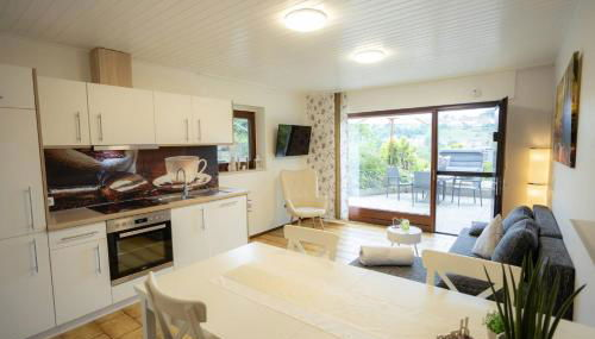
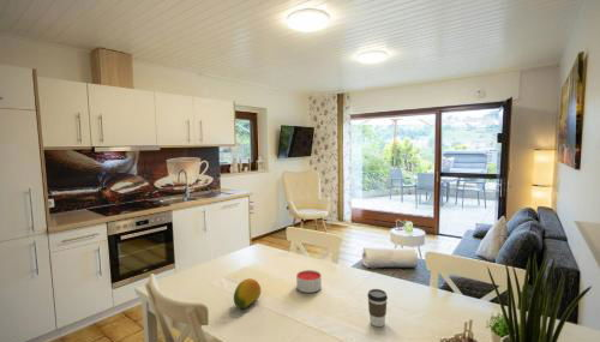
+ candle (308, 280)
+ fruit (246, 292)
+ coffee cup (377, 307)
